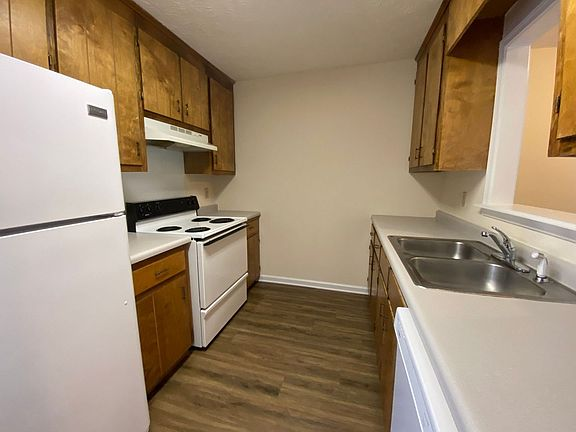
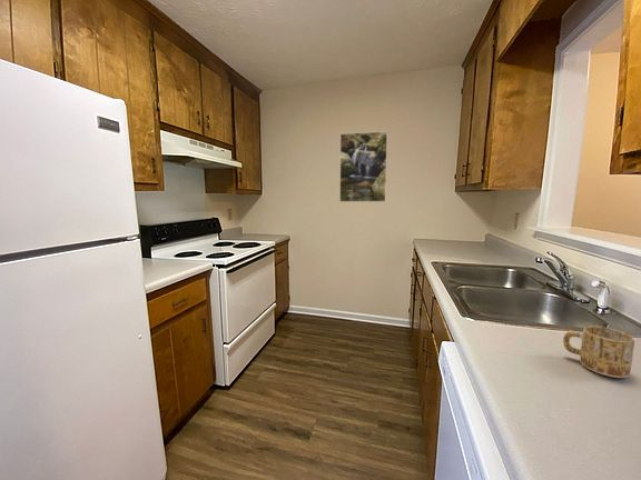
+ mug (595, 348)
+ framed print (363, 168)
